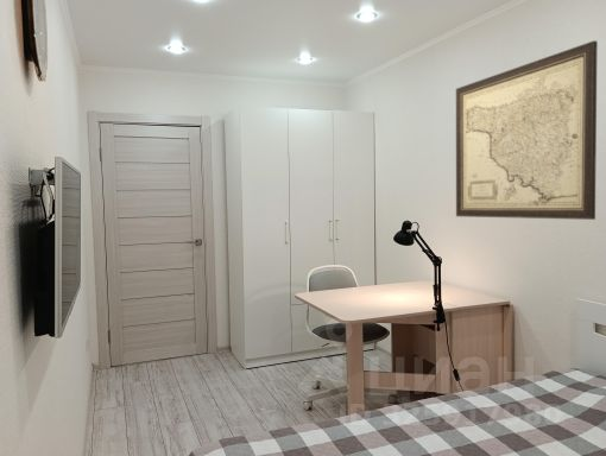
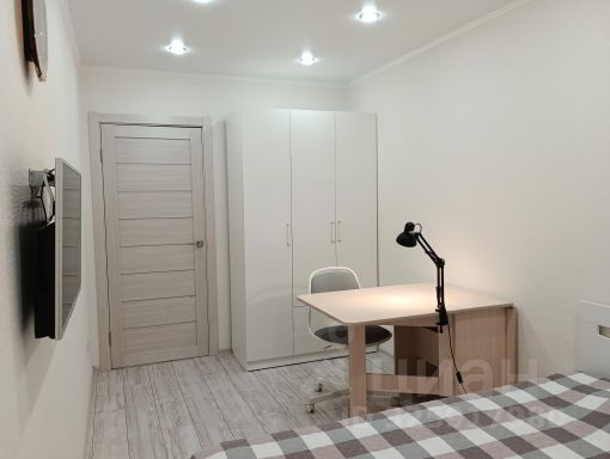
- wall art (515, 144)
